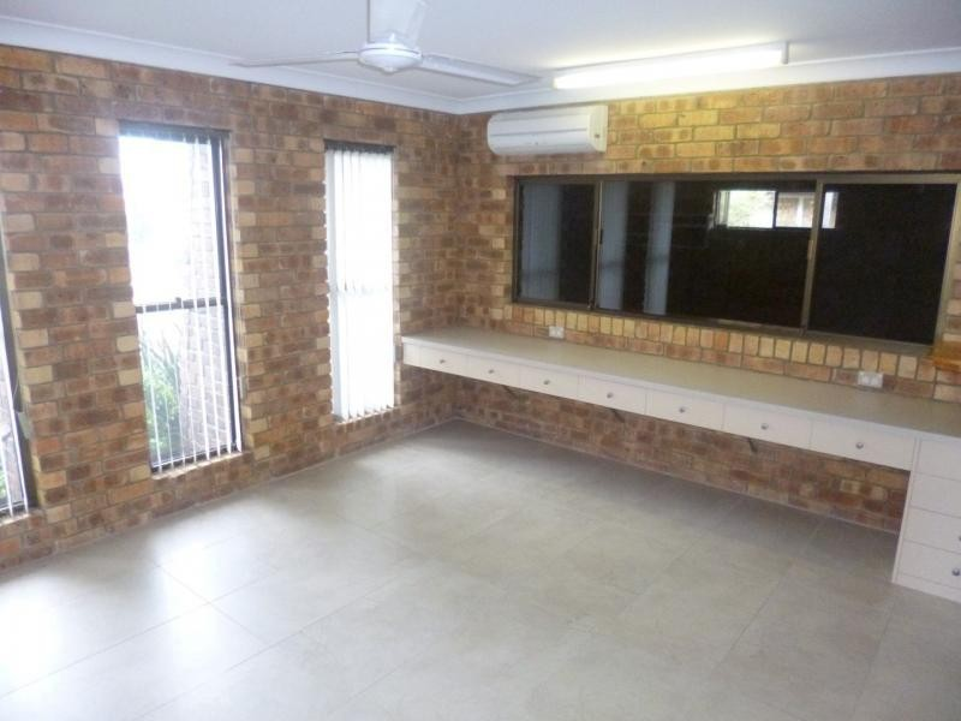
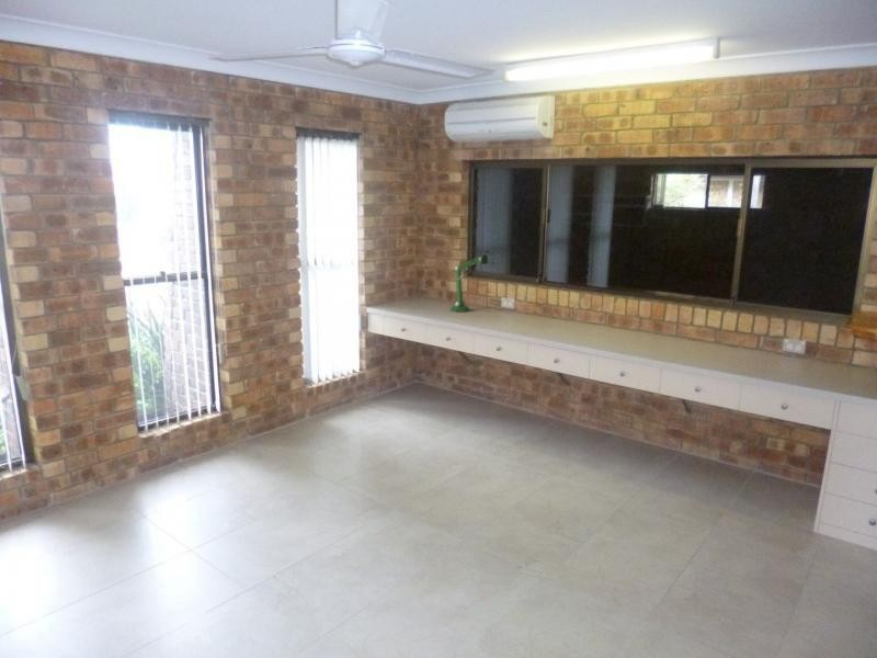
+ desk lamp (464, 273)
